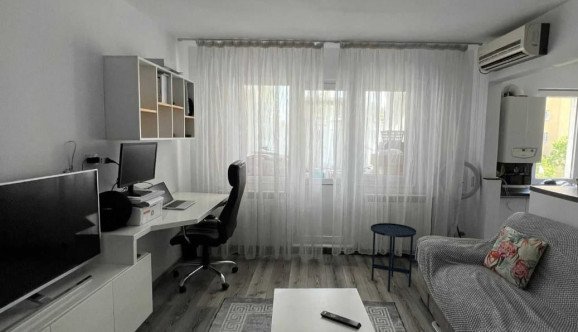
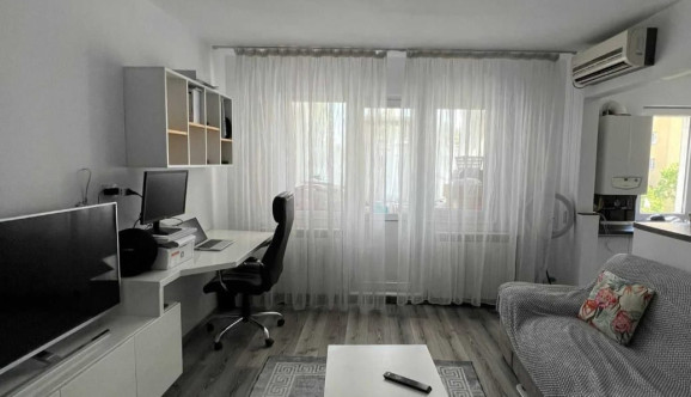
- side table (392, 256)
